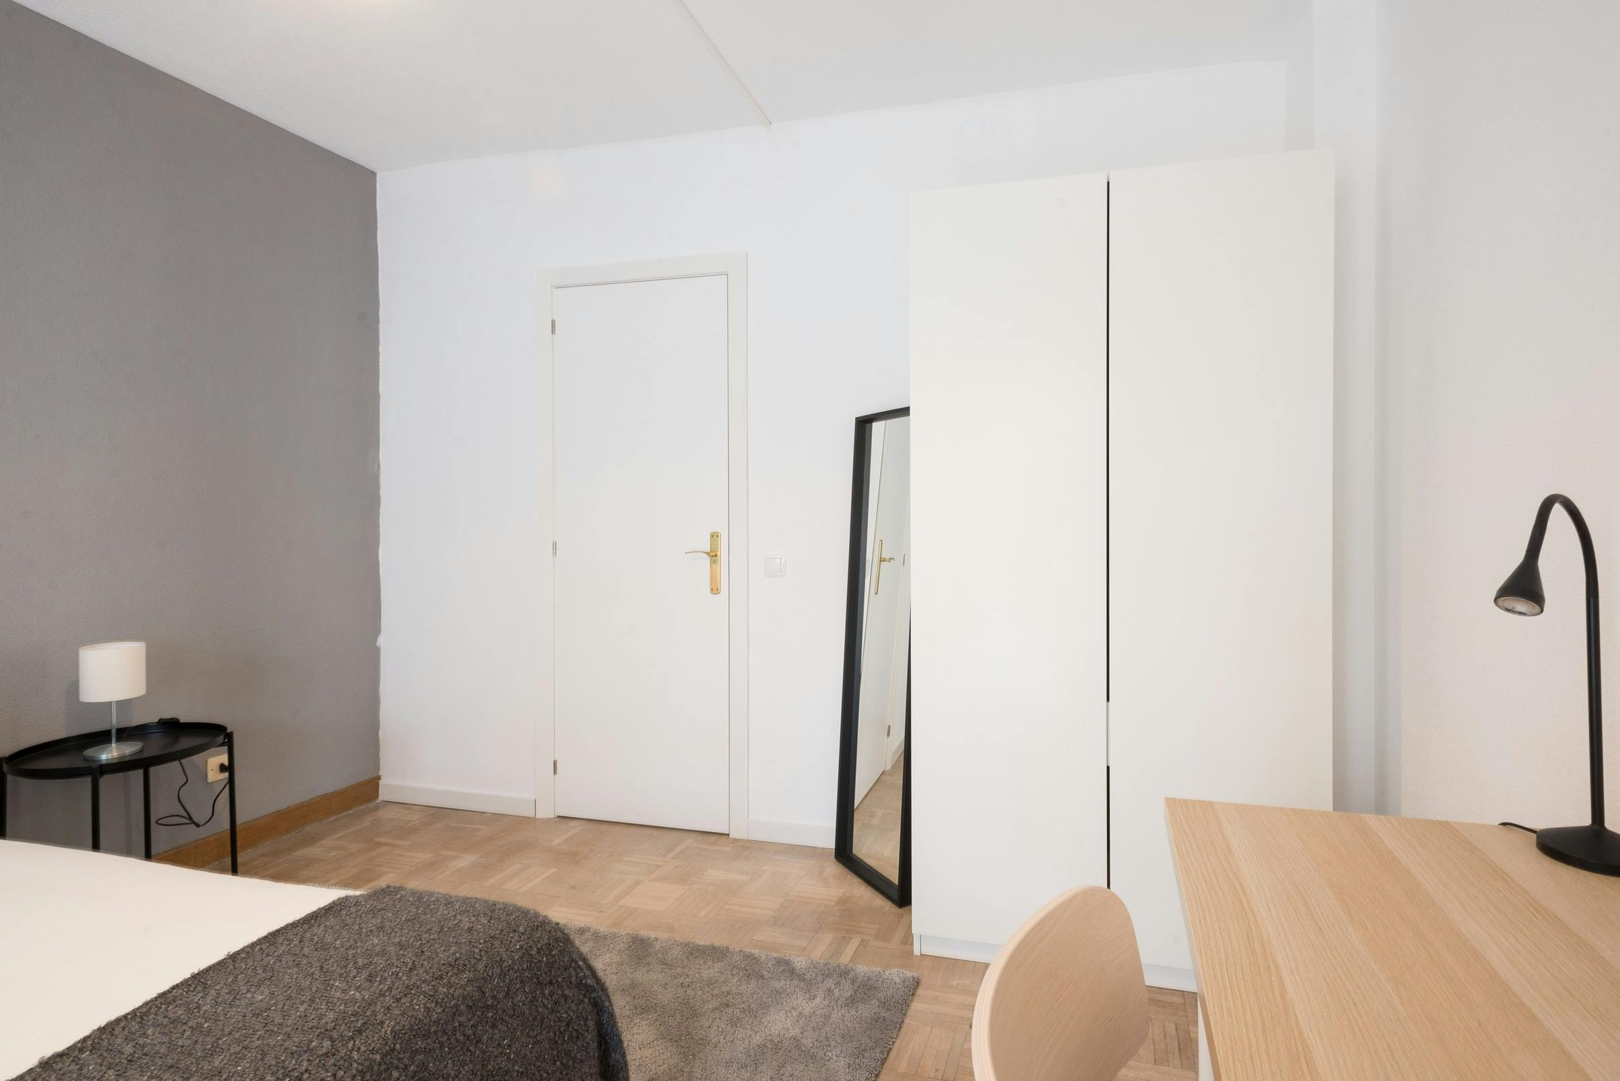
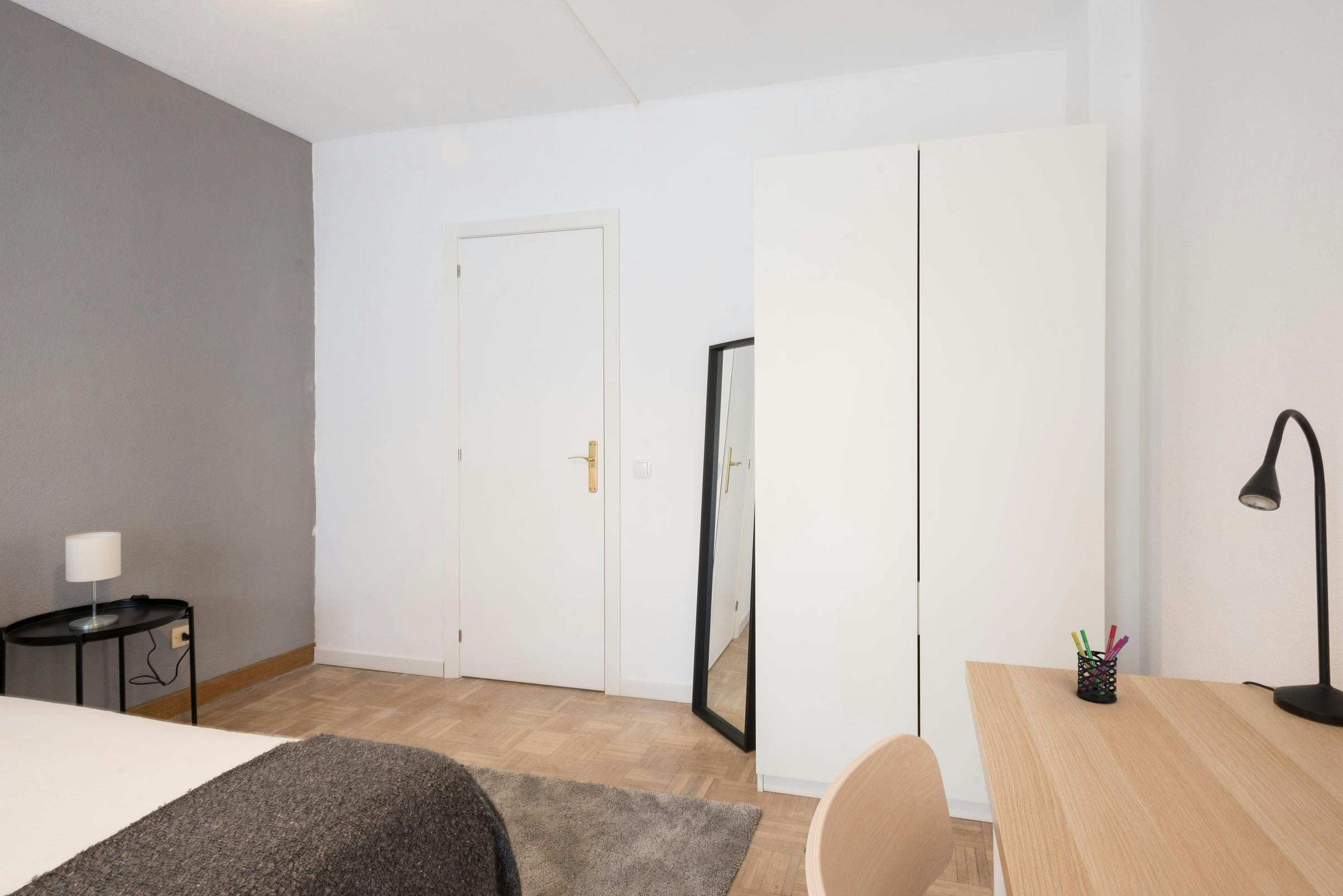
+ pen holder (1096, 659)
